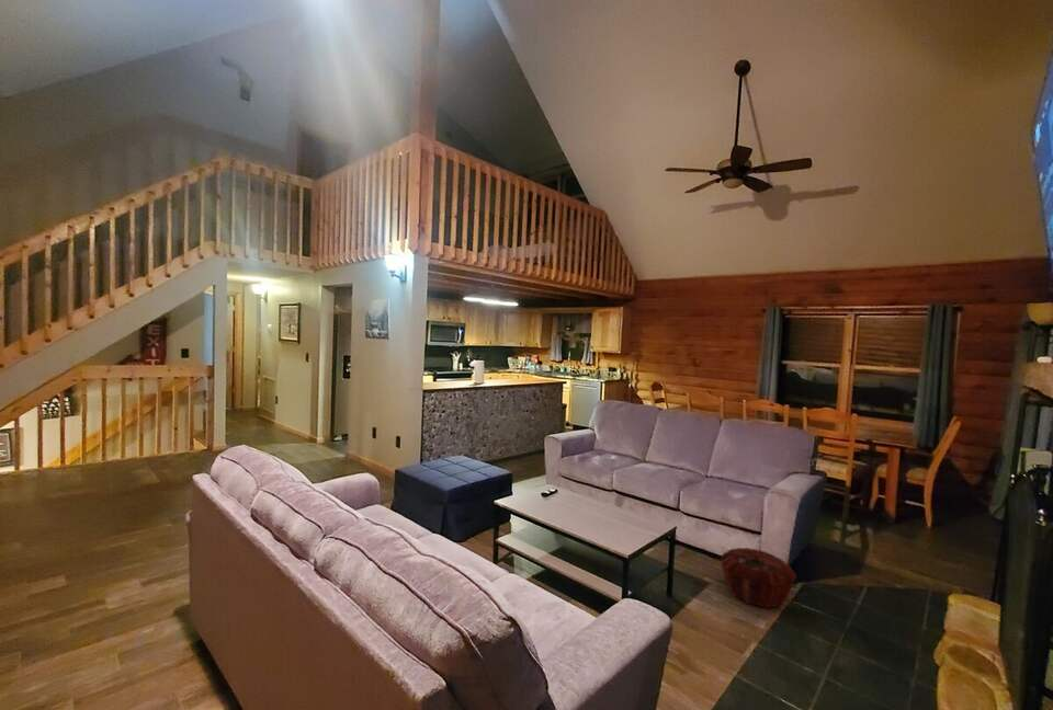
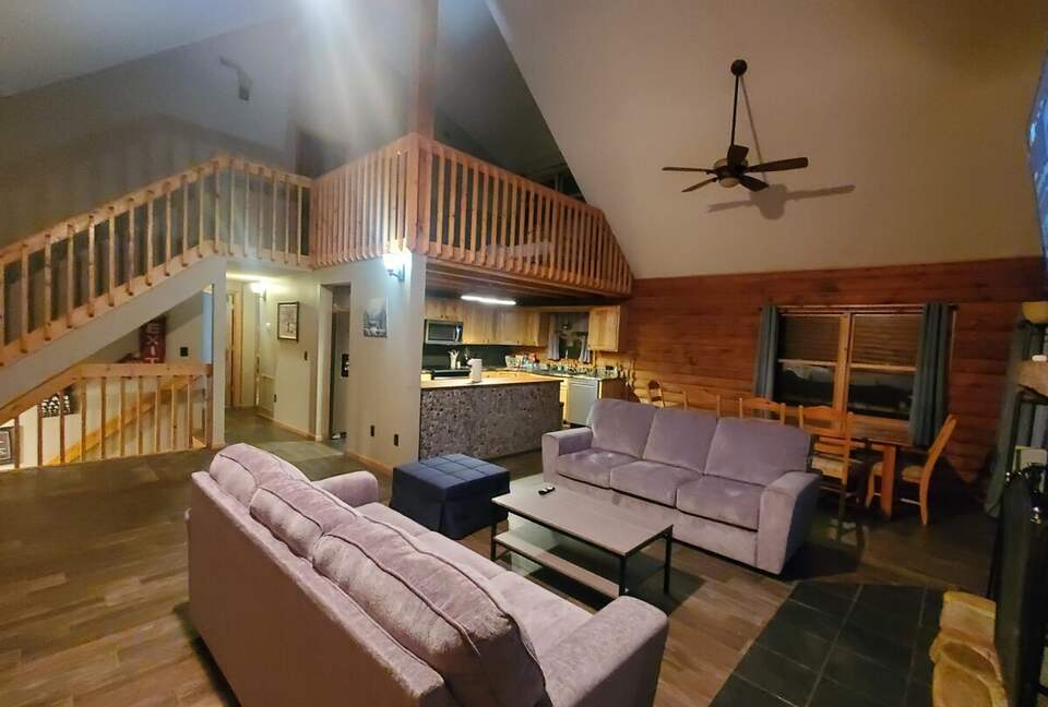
- woven basket (756, 574)
